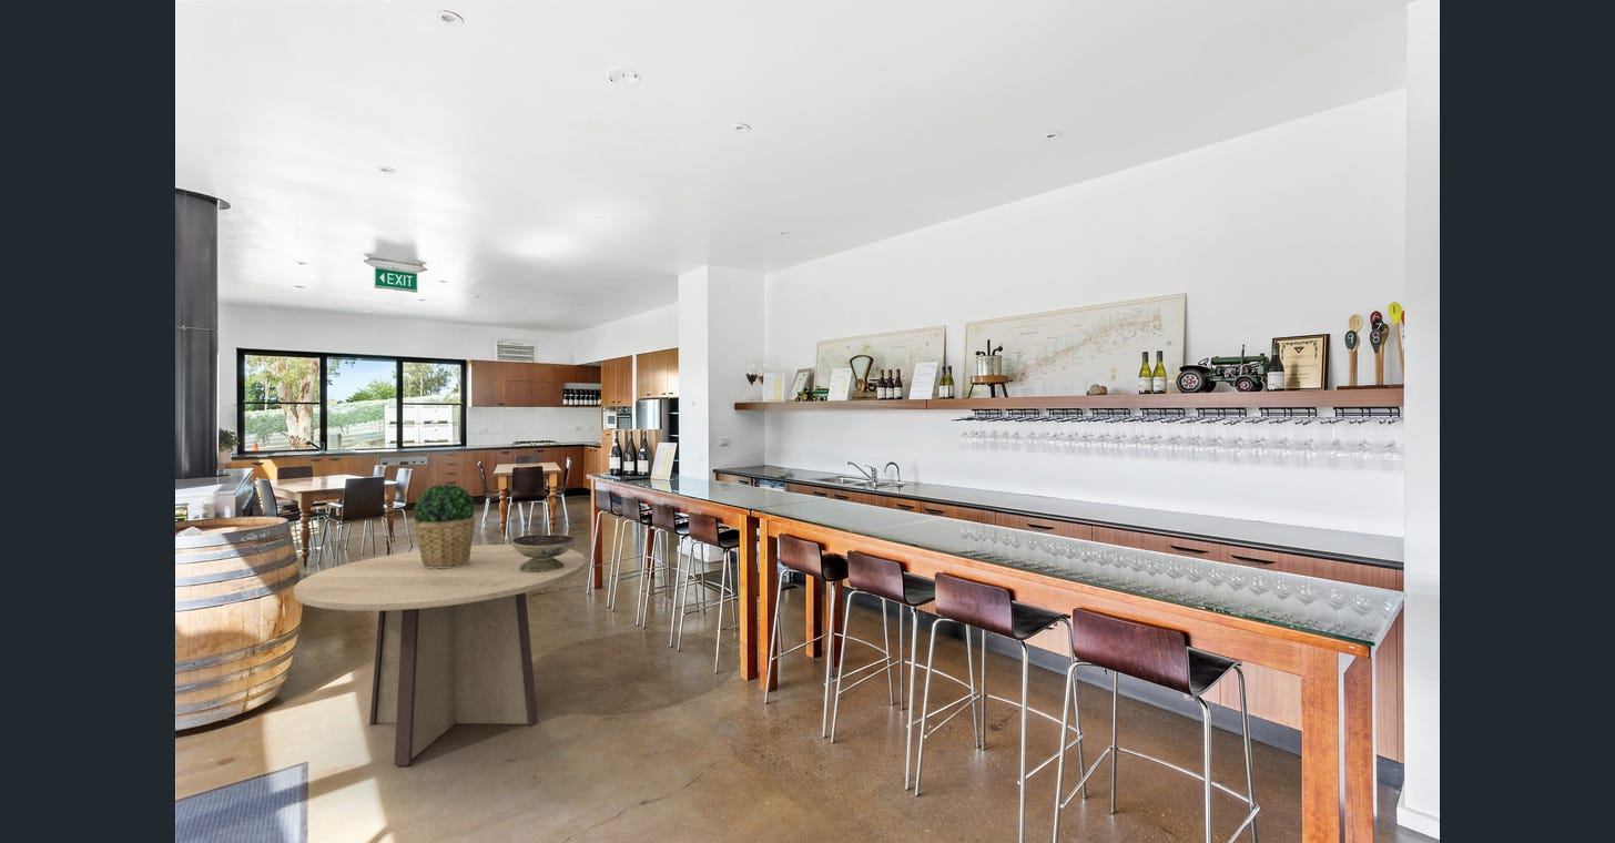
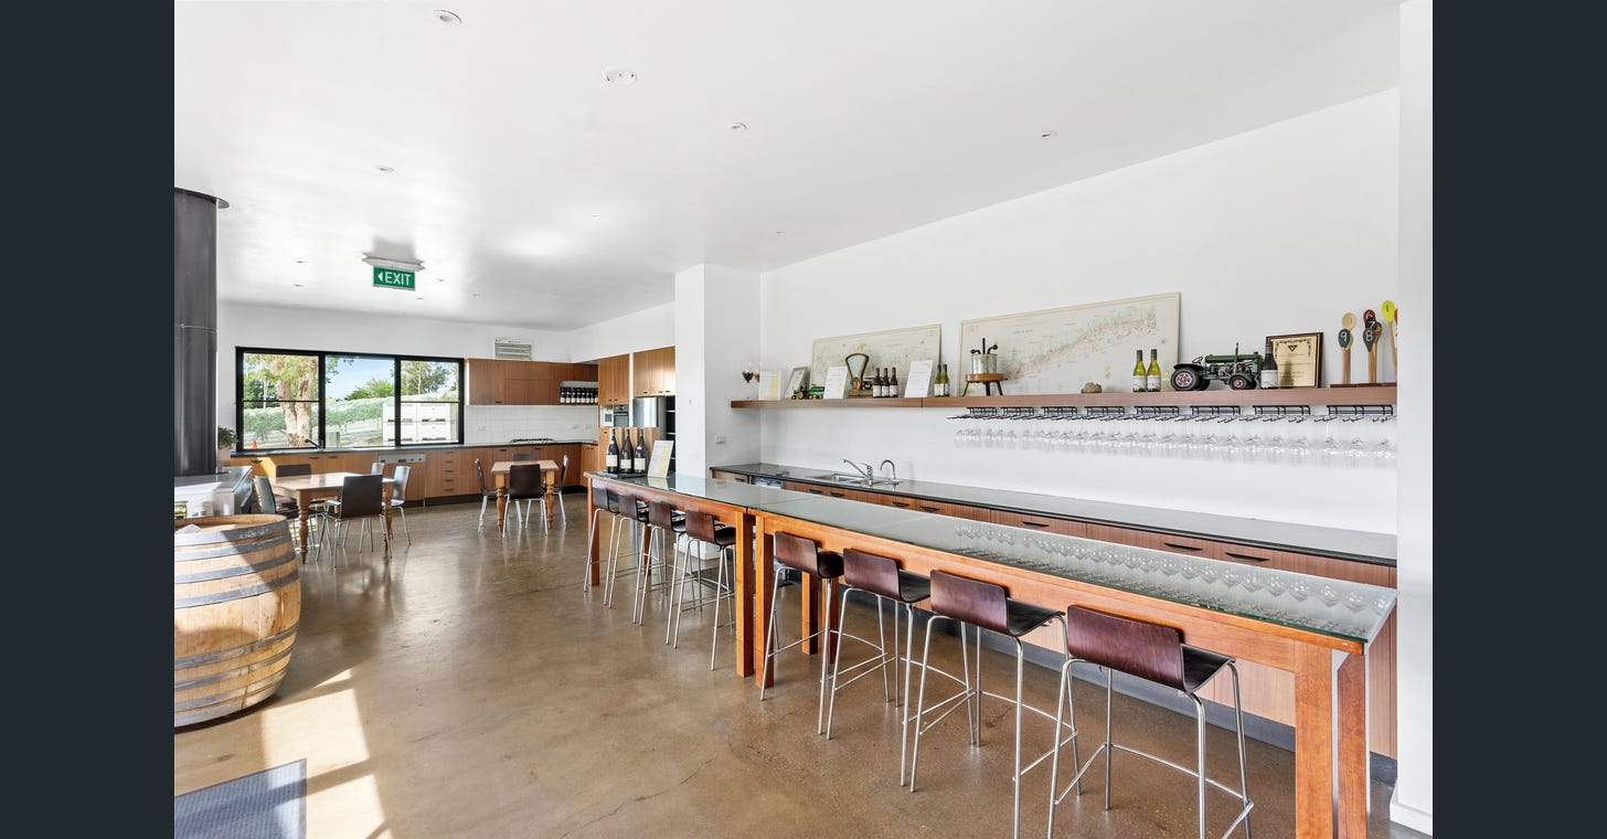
- decorative bowl (544, 551)
- potted plant (445, 524)
- dining table (454, 644)
